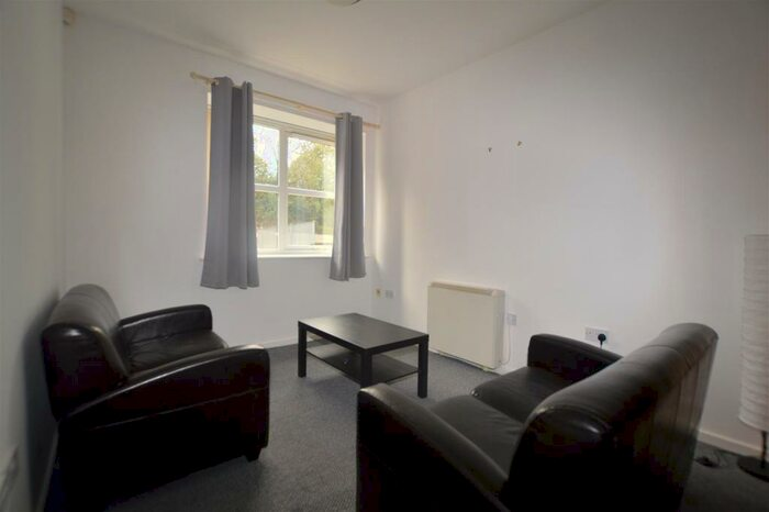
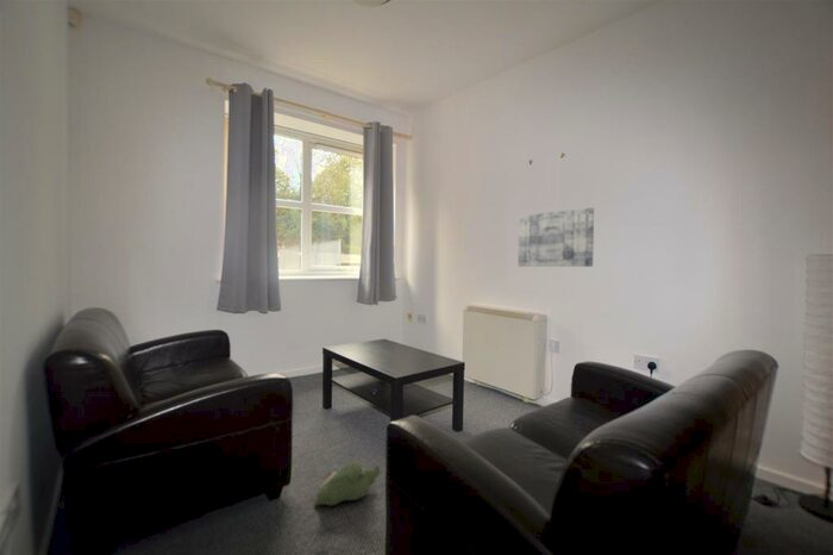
+ wall art (552, 239)
+ plush toy (346, 481)
